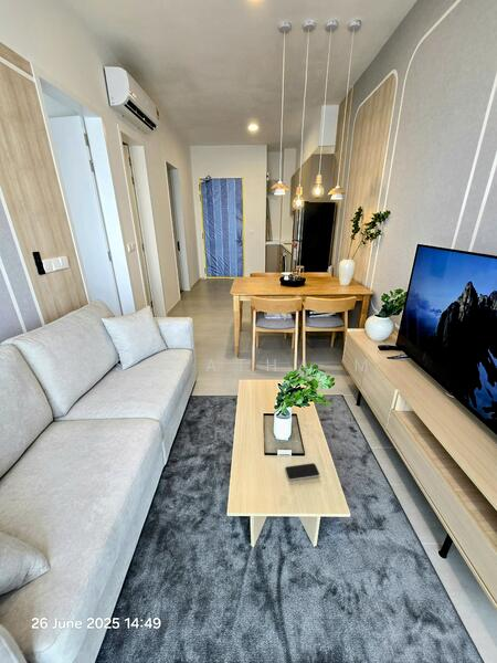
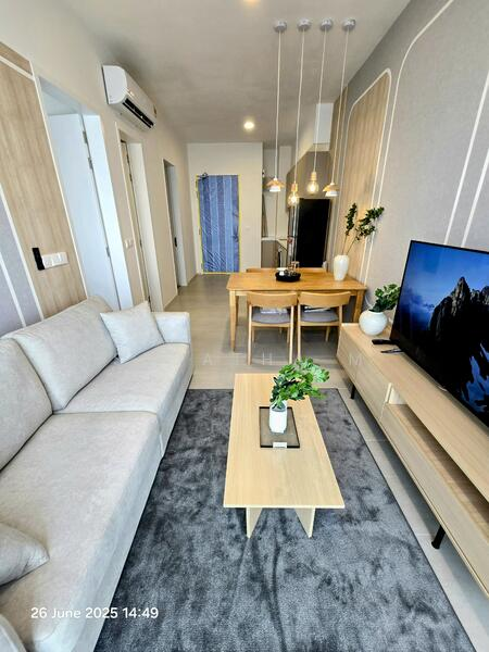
- smartphone (302, 471)
